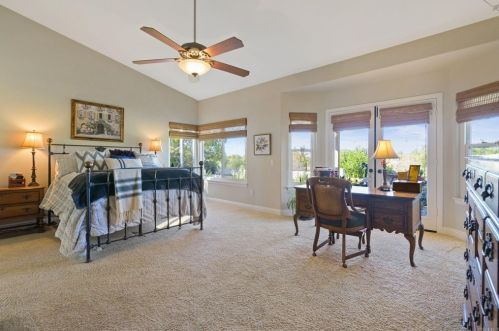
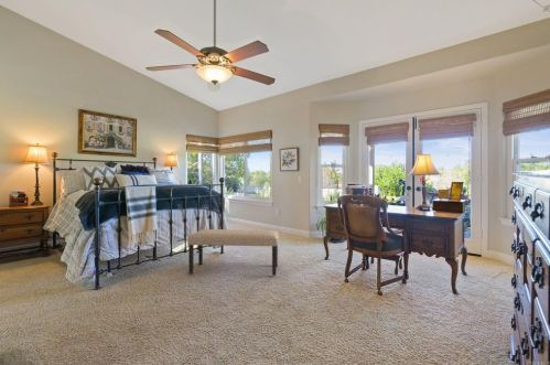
+ bench (235, 245)
